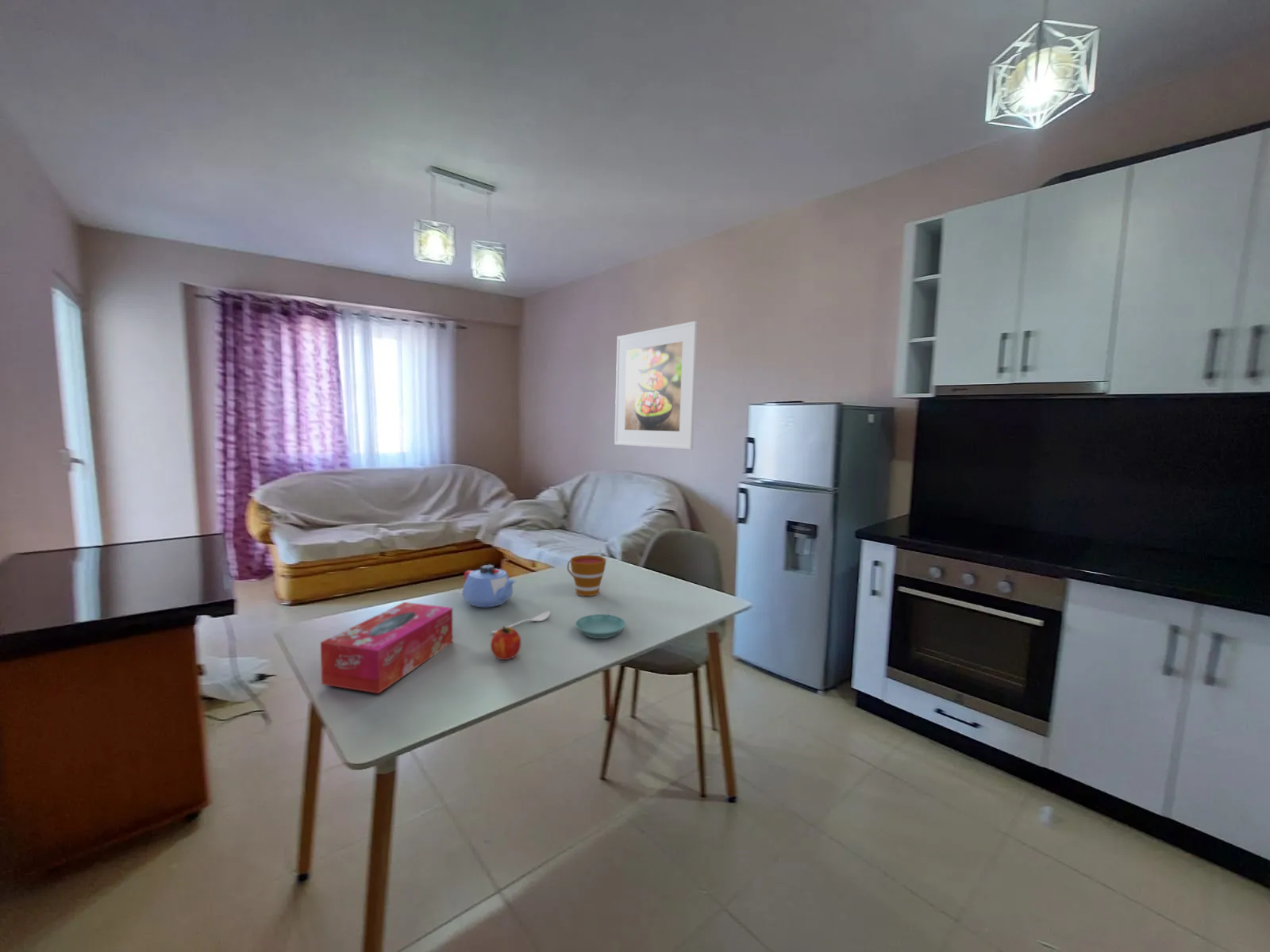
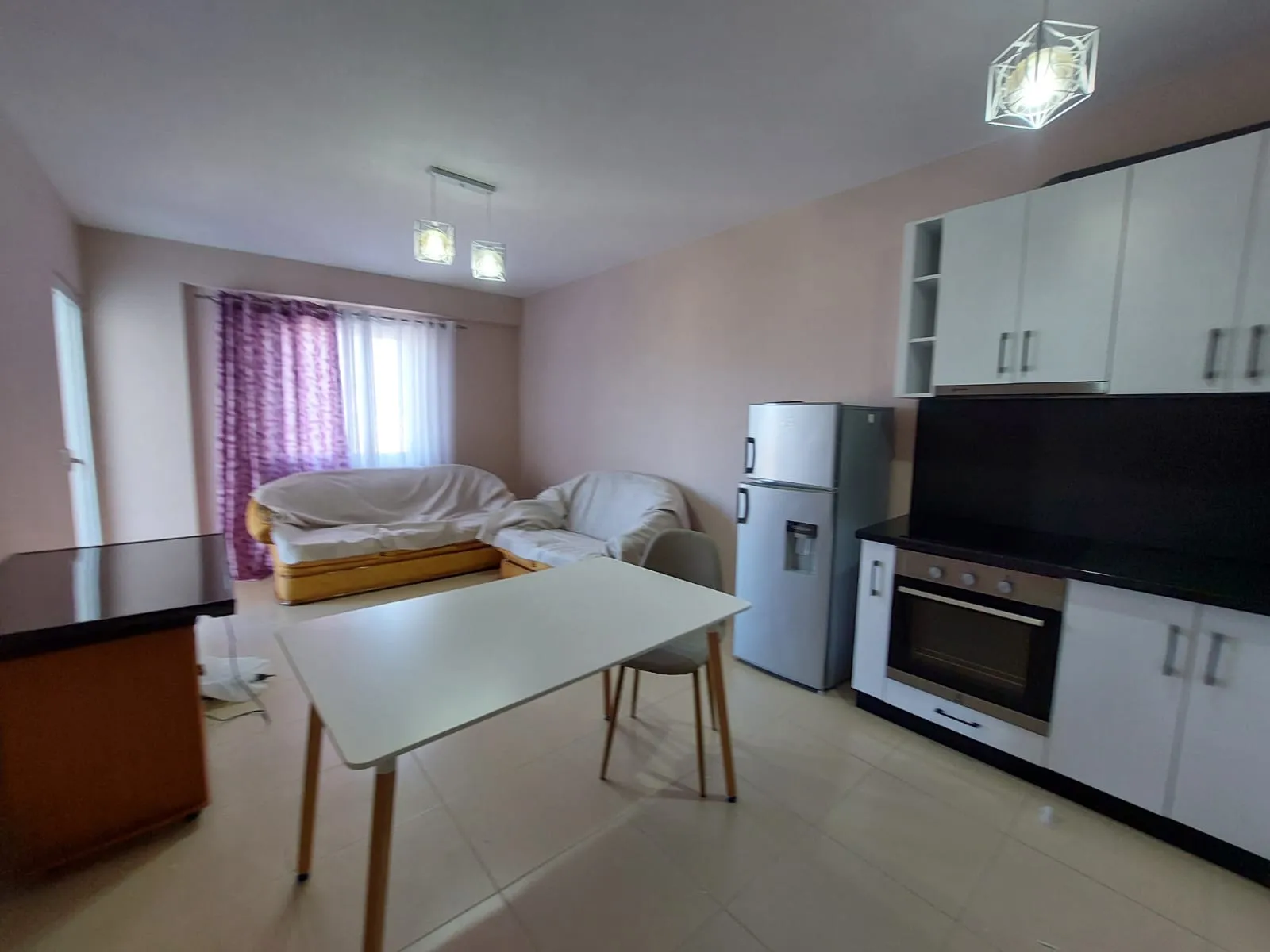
- spoon (521, 621)
- cup (584, 575)
- saucer (600, 627)
- teapot (489, 584)
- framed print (652, 389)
- fruit (506, 642)
- tissue box (393, 642)
